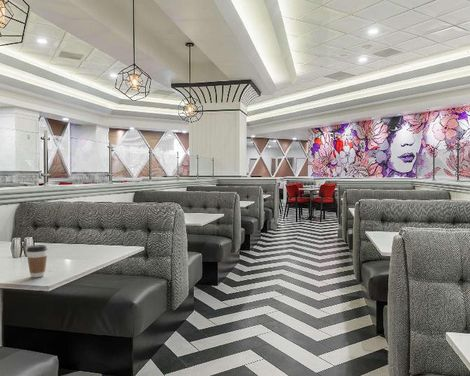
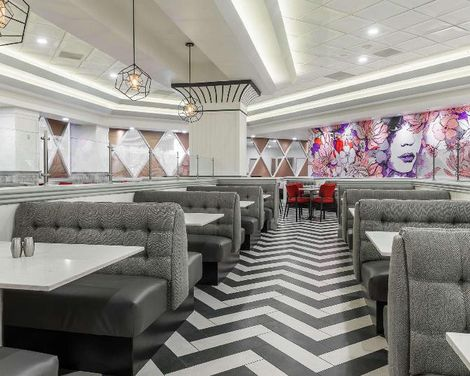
- coffee cup (37, 260)
